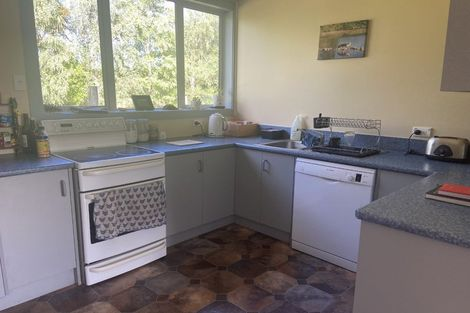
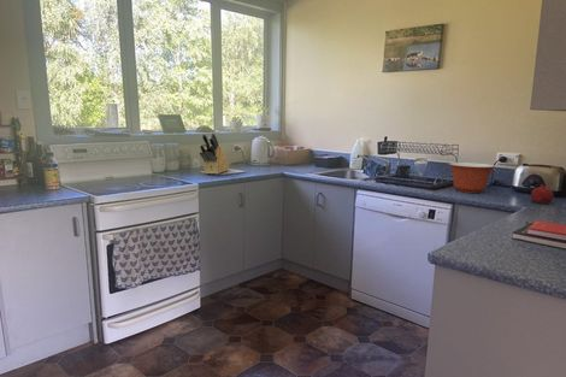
+ fruit (542, 193)
+ mixing bowl (470, 177)
+ knife block (214, 152)
